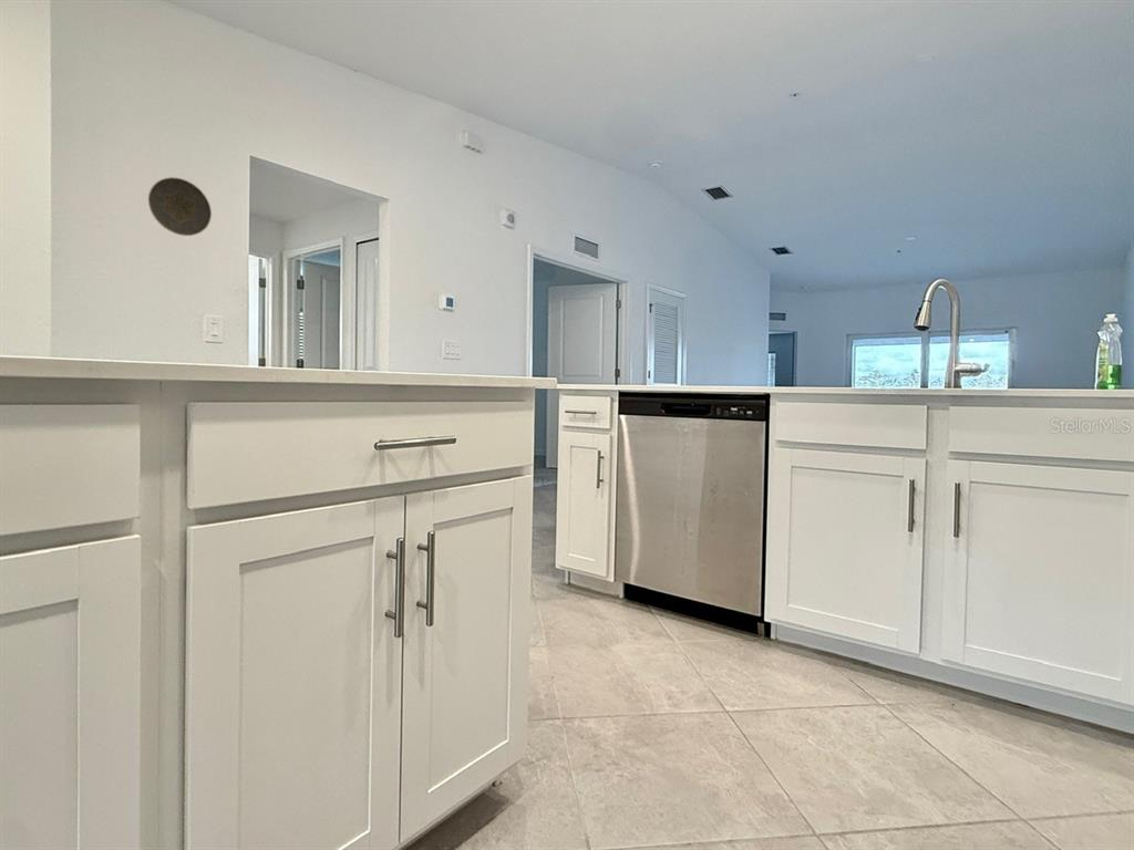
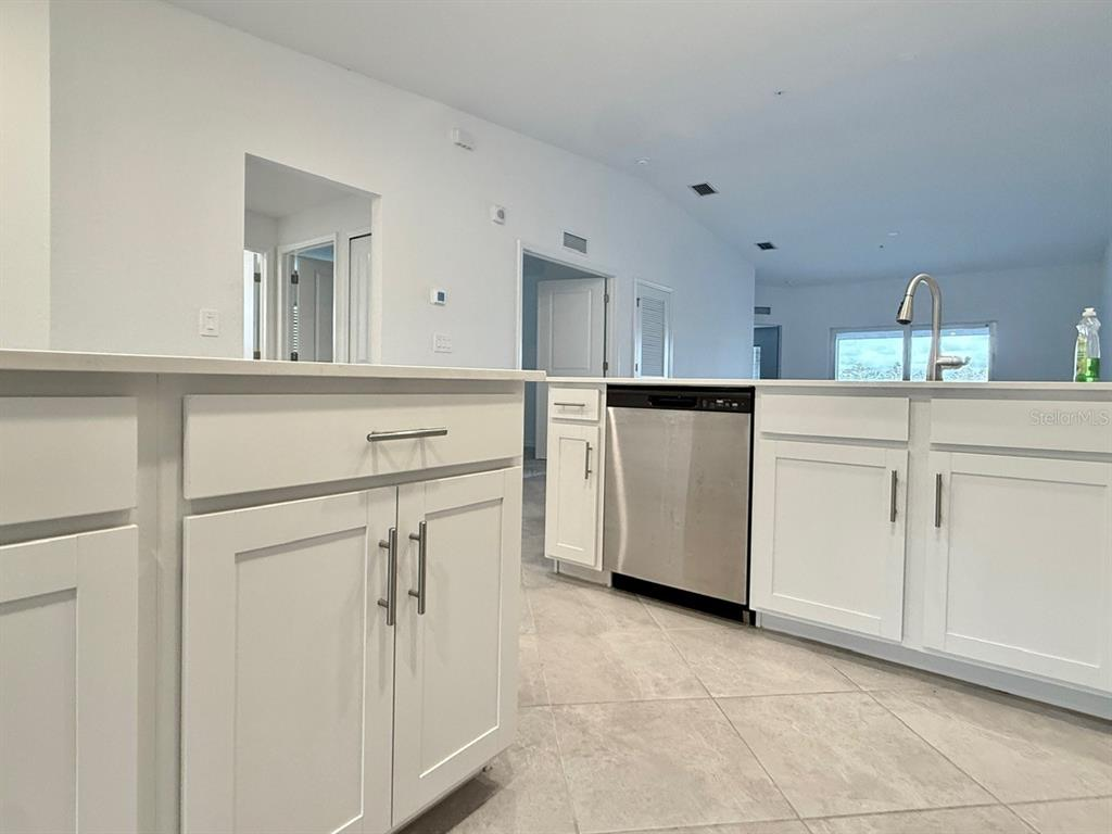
- decorative plate (179, 207)
